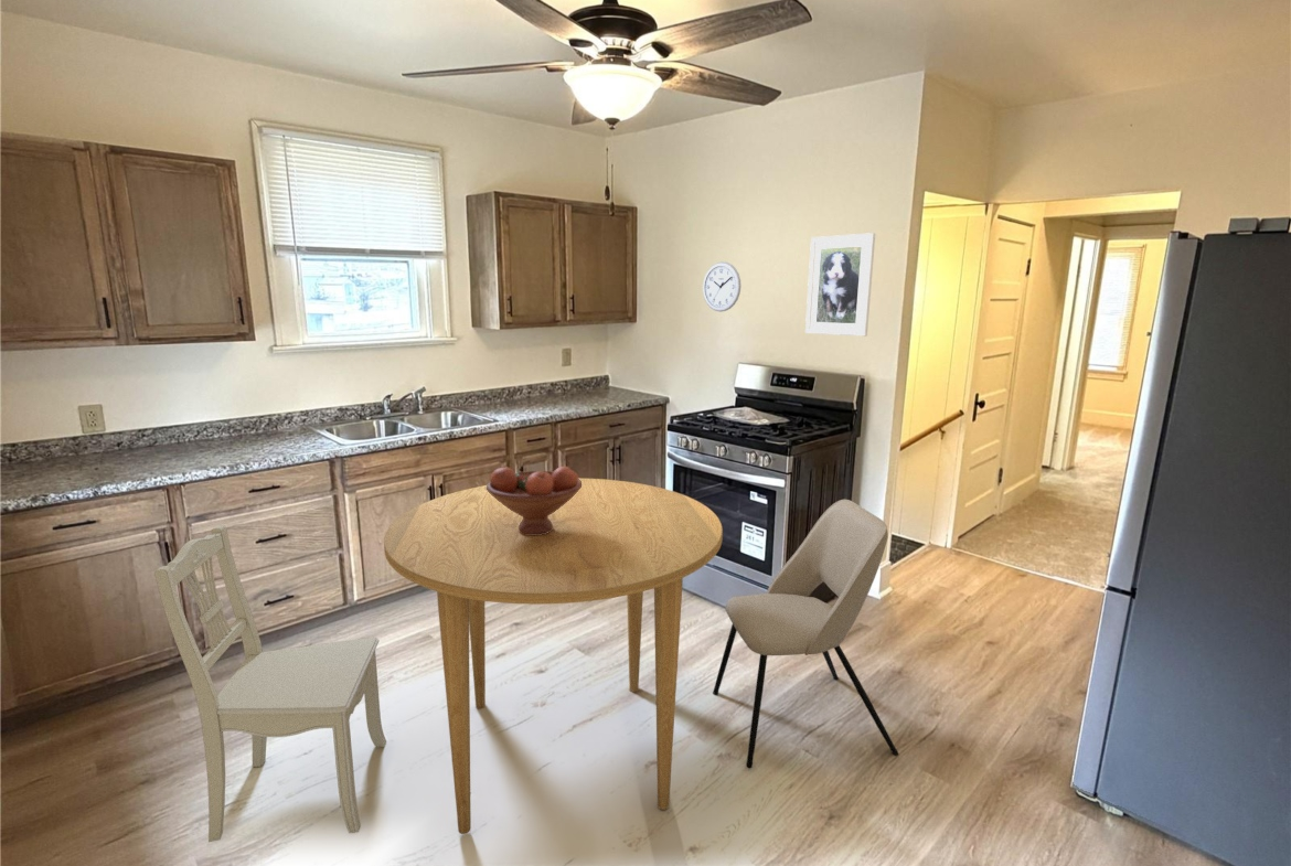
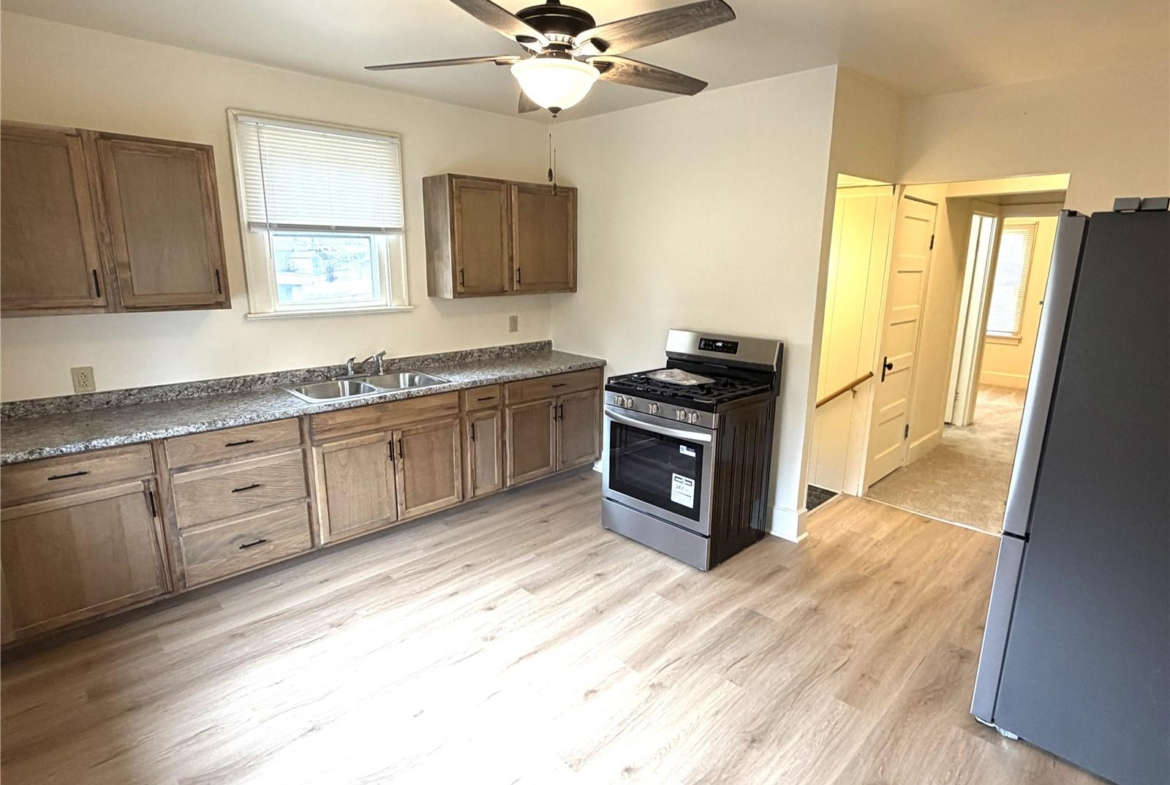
- fruit bowl (534, 496)
- wall clock (721, 287)
- dining chair (286, 670)
- dining chair (804, 619)
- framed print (837, 286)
- dining table (561, 602)
